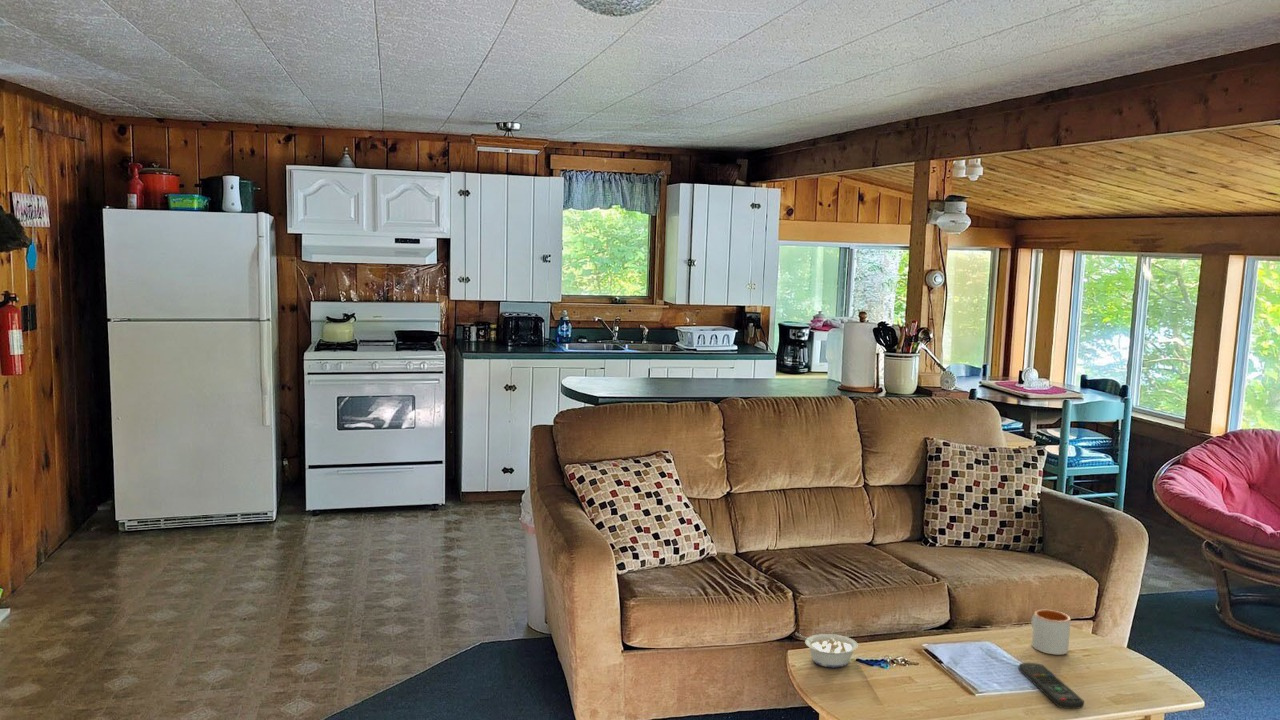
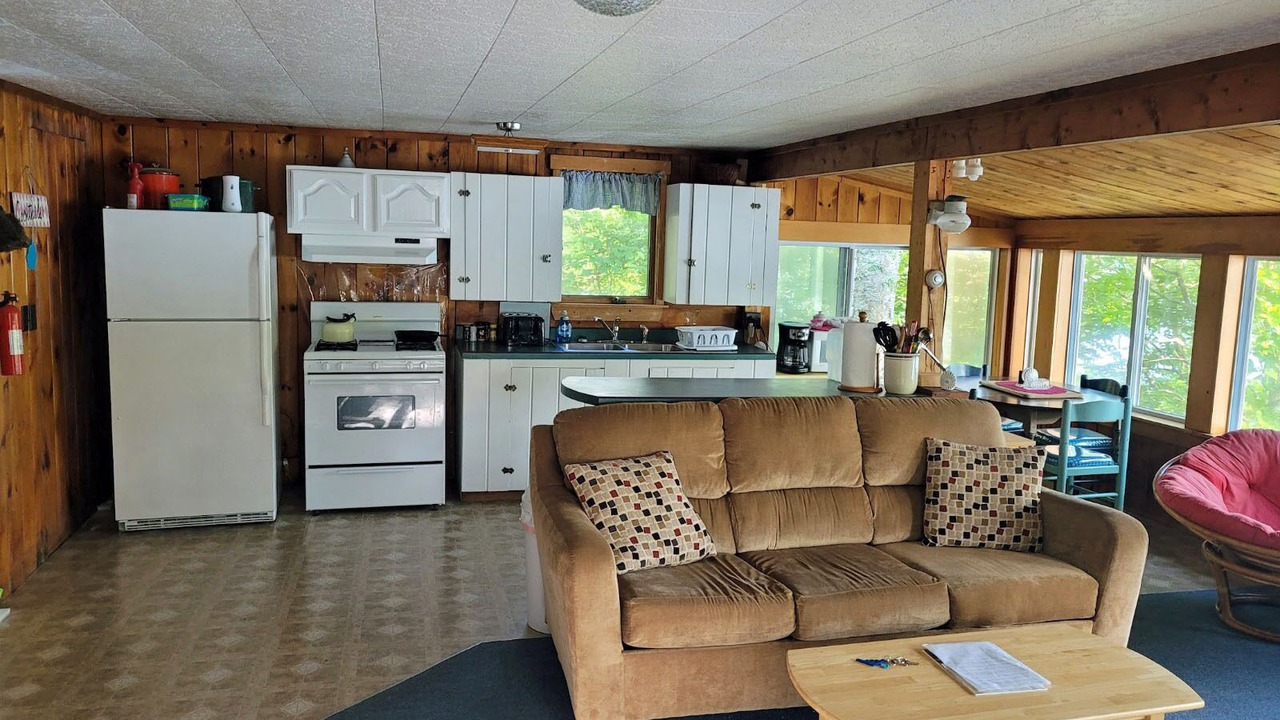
- mug (1047, 629)
- legume (829, 650)
- remote control (1049, 684)
